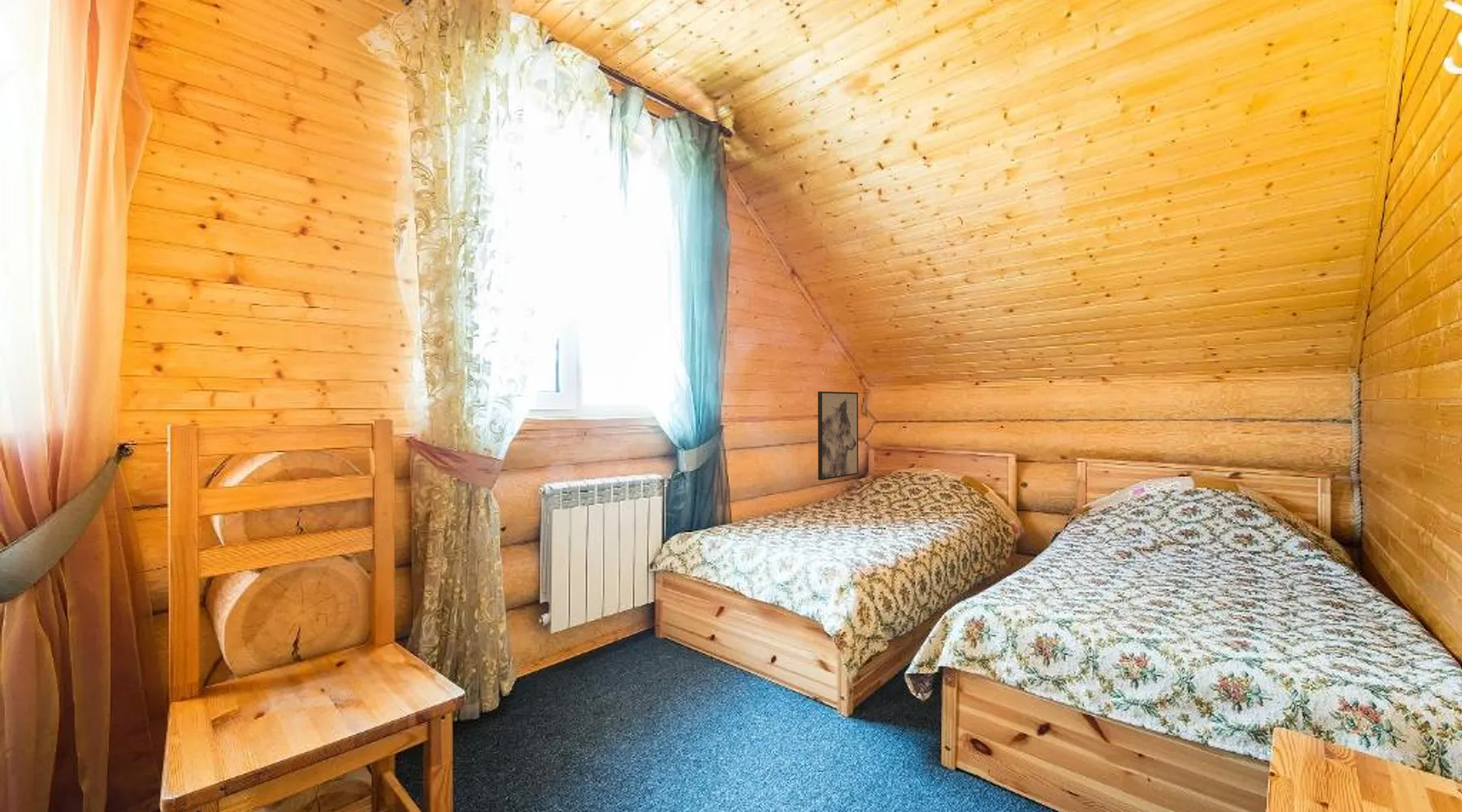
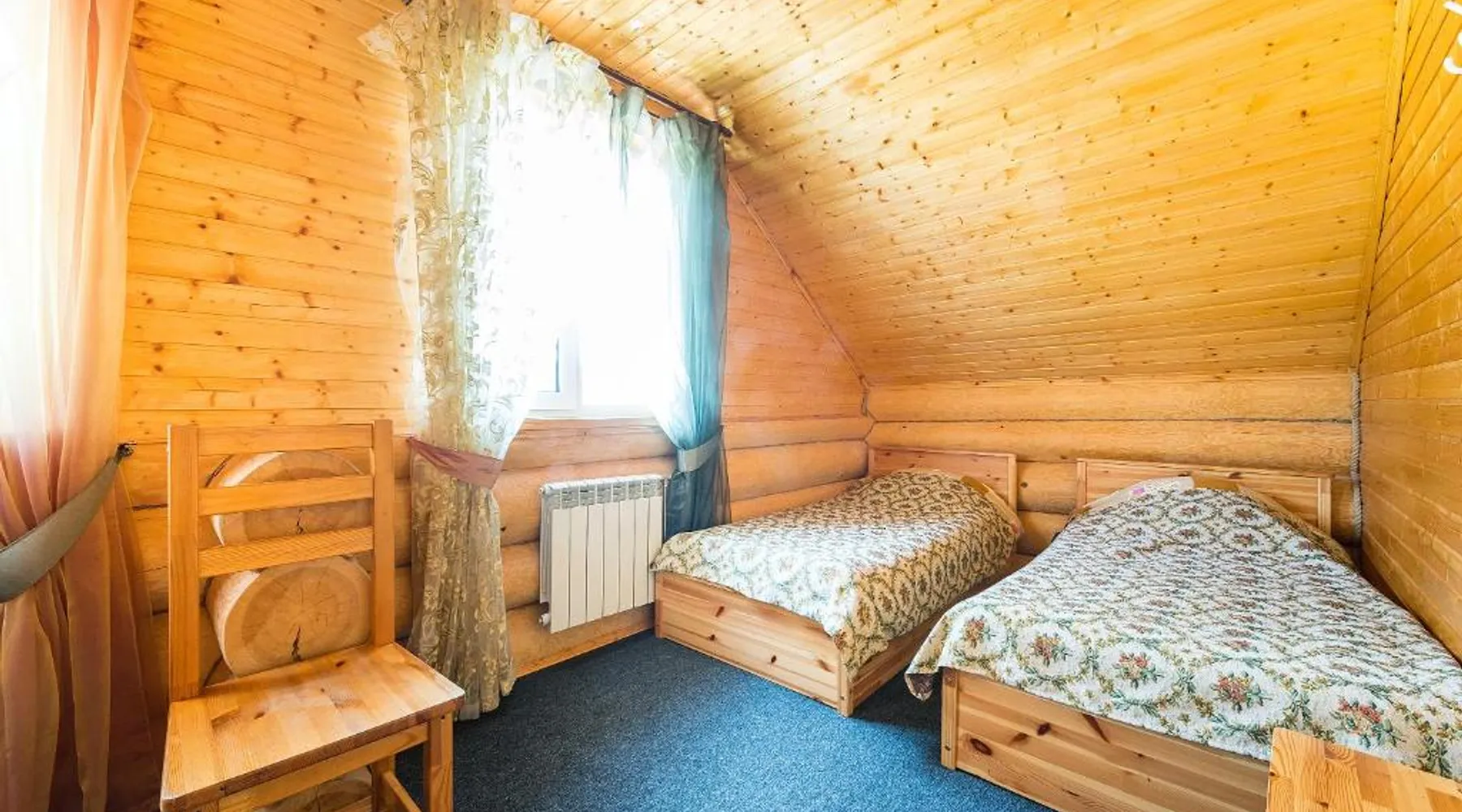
- wall art (838, 434)
